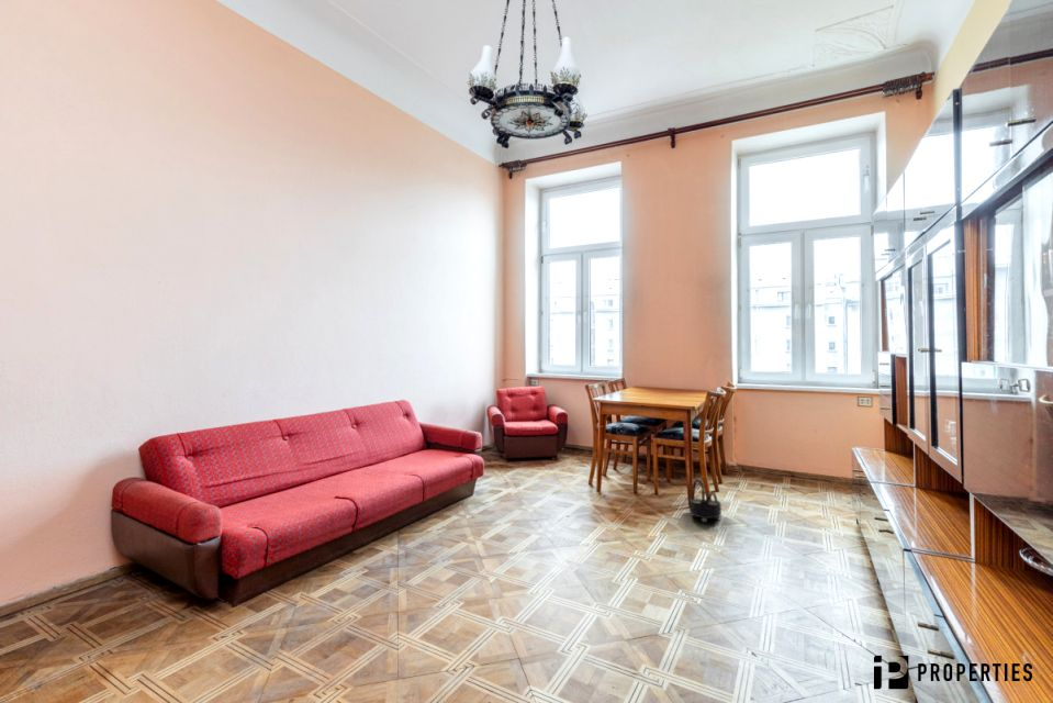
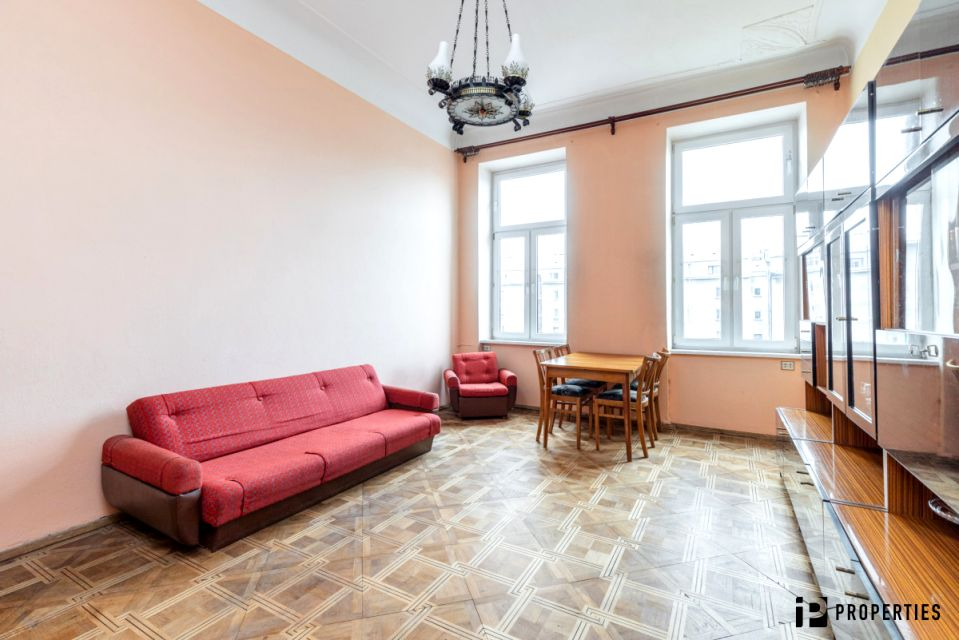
- backpack (705, 501)
